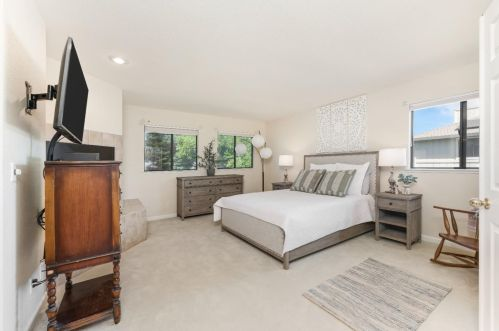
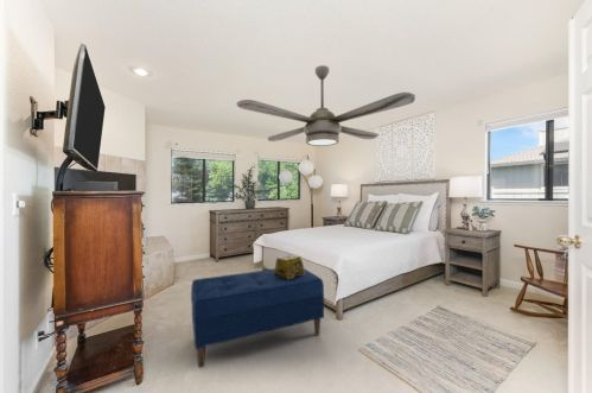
+ bench (257, 308)
+ decorative box (289, 266)
+ ceiling fan (322, 106)
